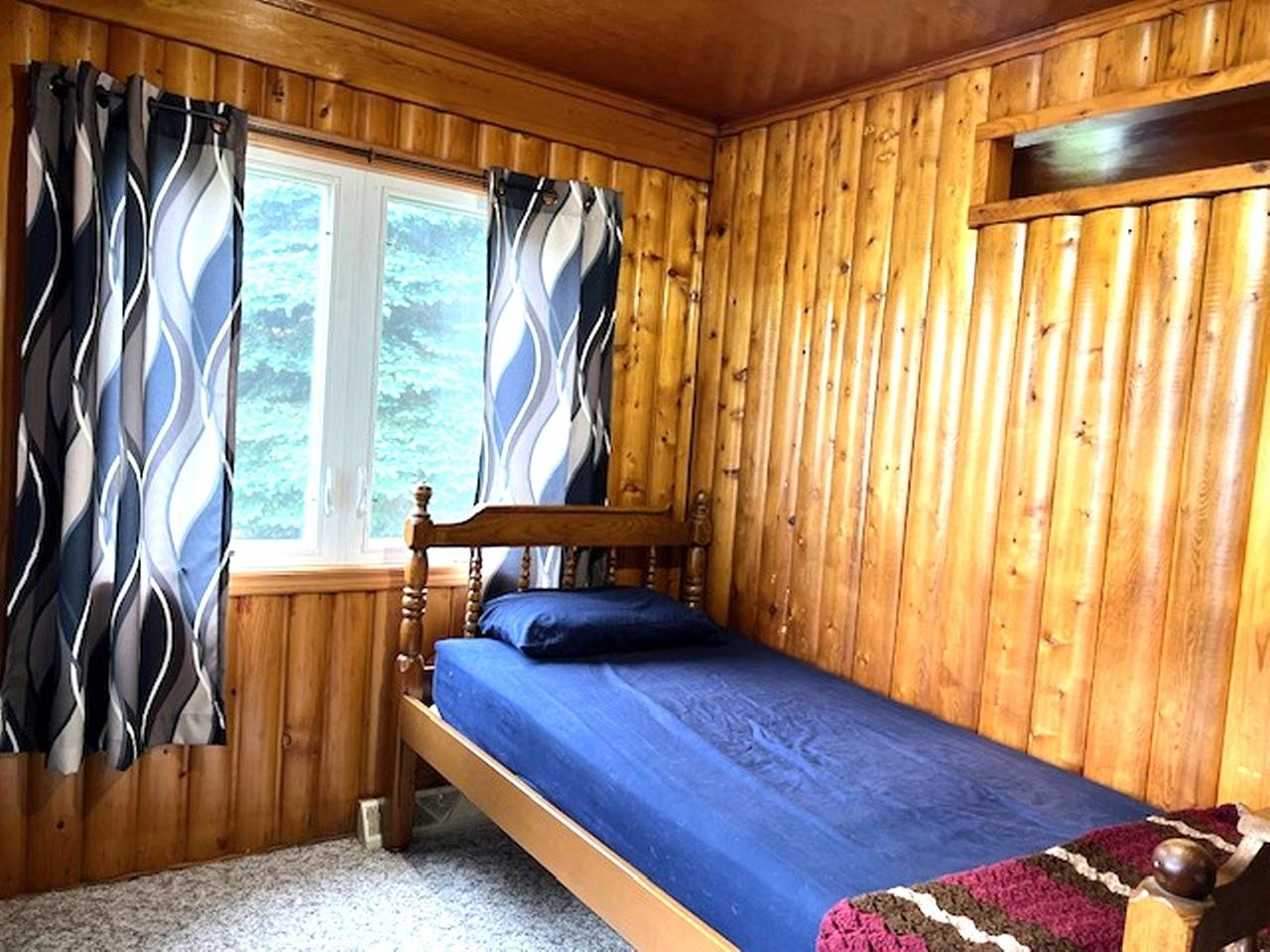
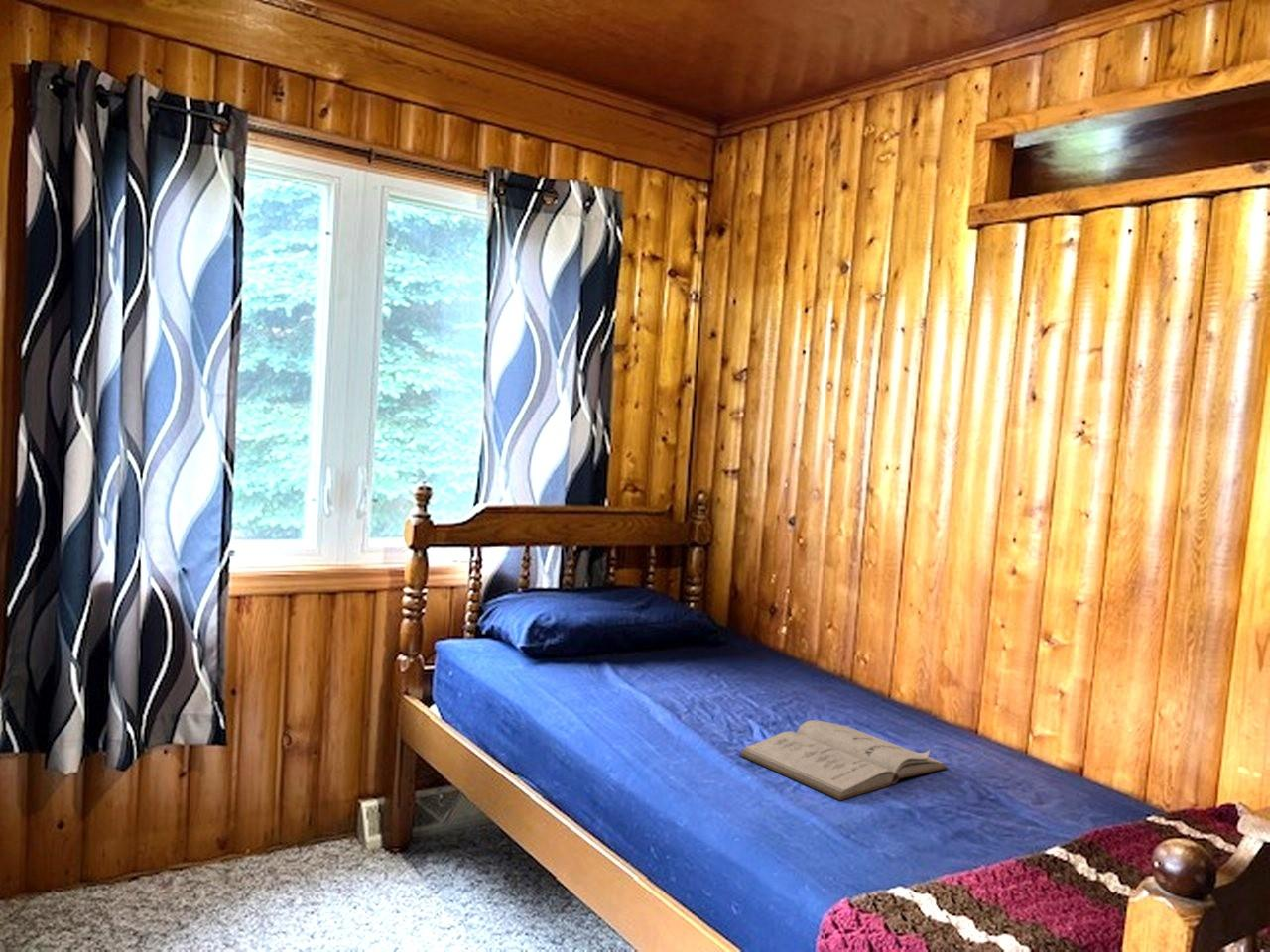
+ book (844, 751)
